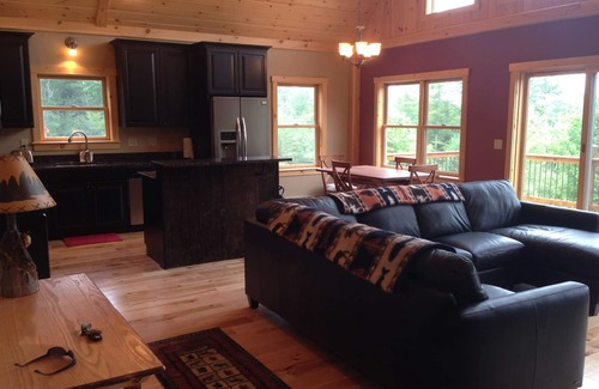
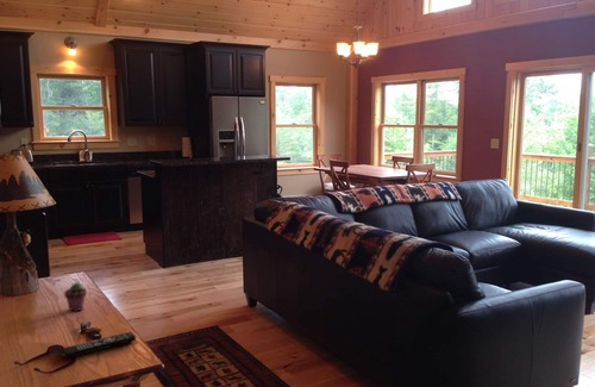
+ potted succulent (75, 295)
+ remote control (100, 344)
